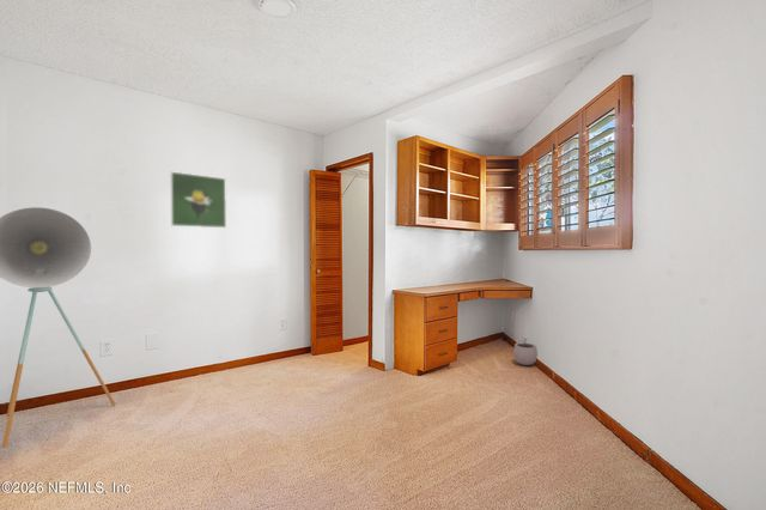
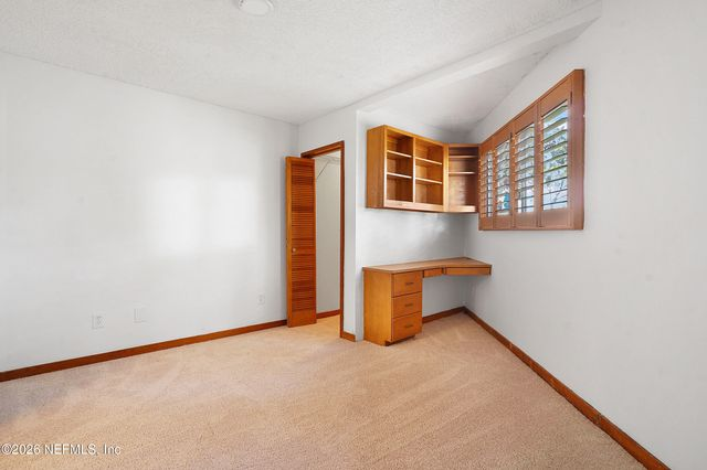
- floor lamp (61, 315)
- plant pot (524, 350)
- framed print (199, 201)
